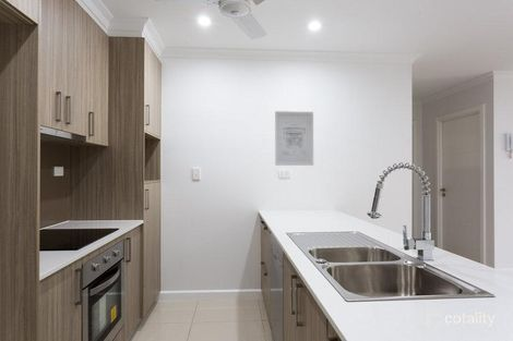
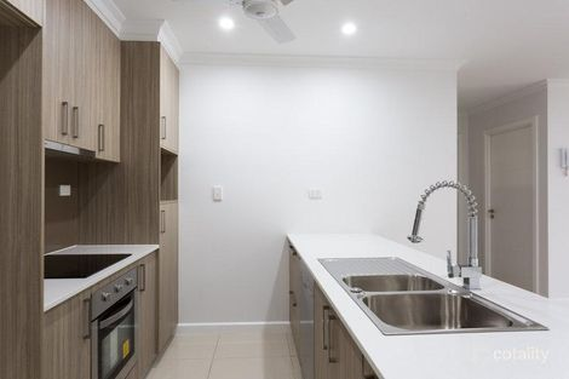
- wall art (294, 138)
